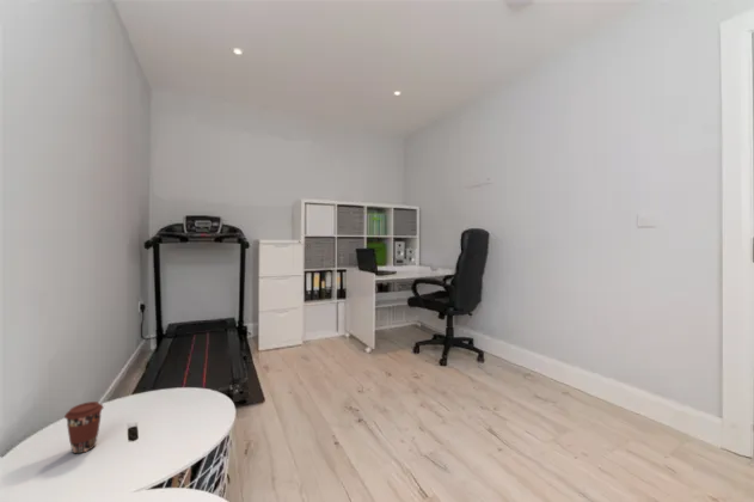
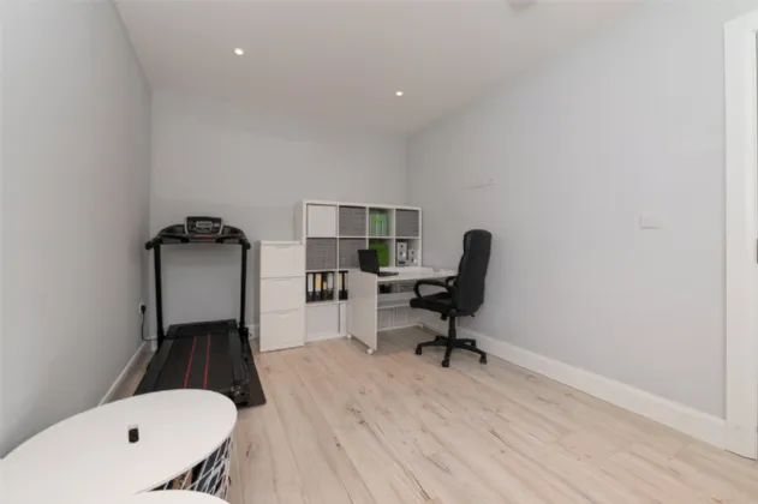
- coffee cup (84, 427)
